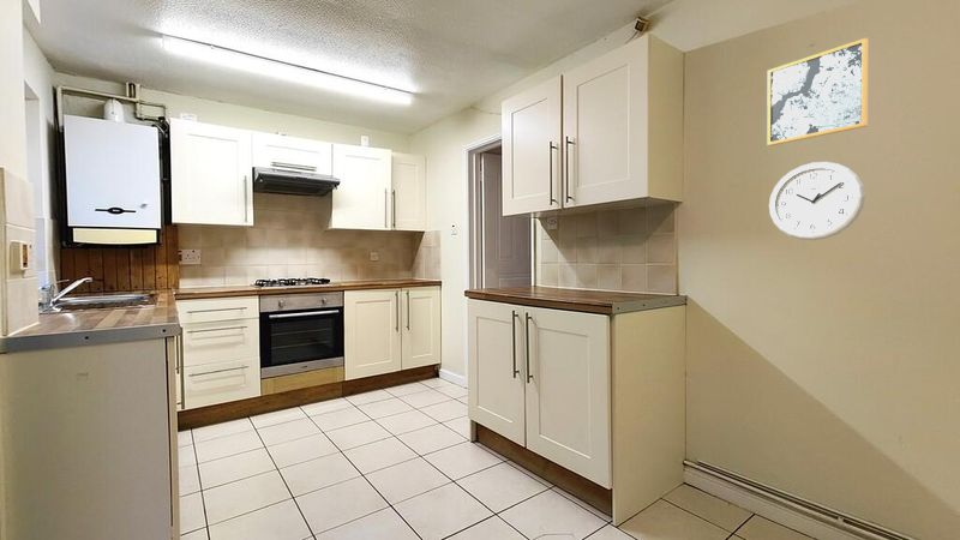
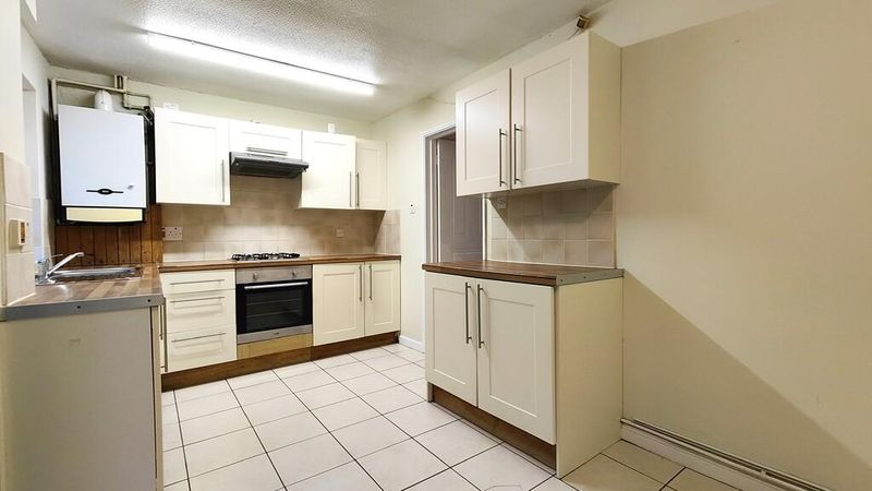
- wall art (814, 96)
- wall clock (812, 200)
